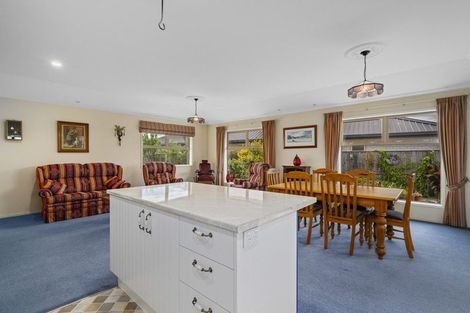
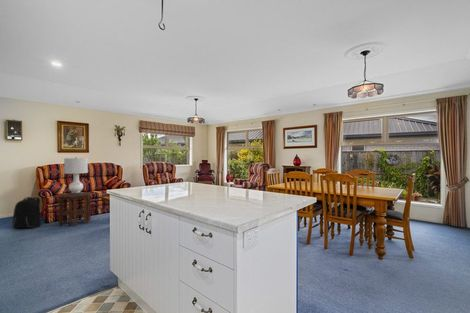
+ lamp (76, 175)
+ backpack (28, 211)
+ side table (75, 208)
